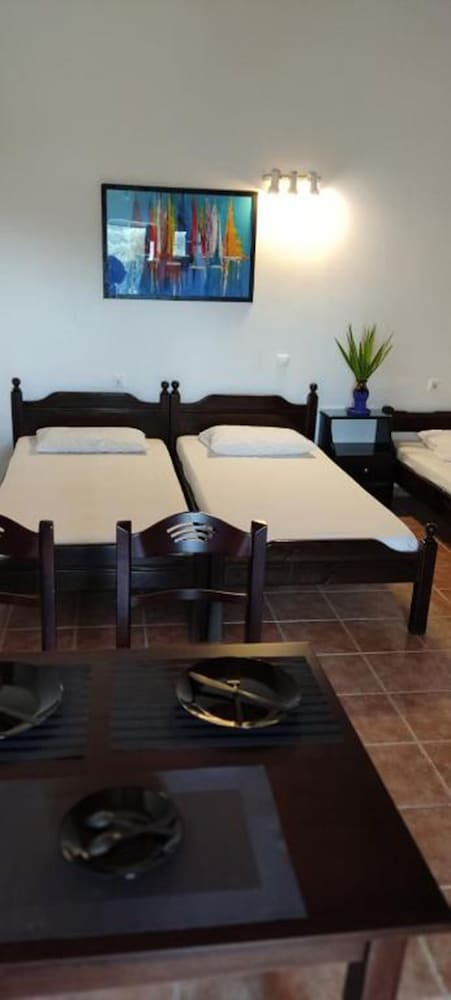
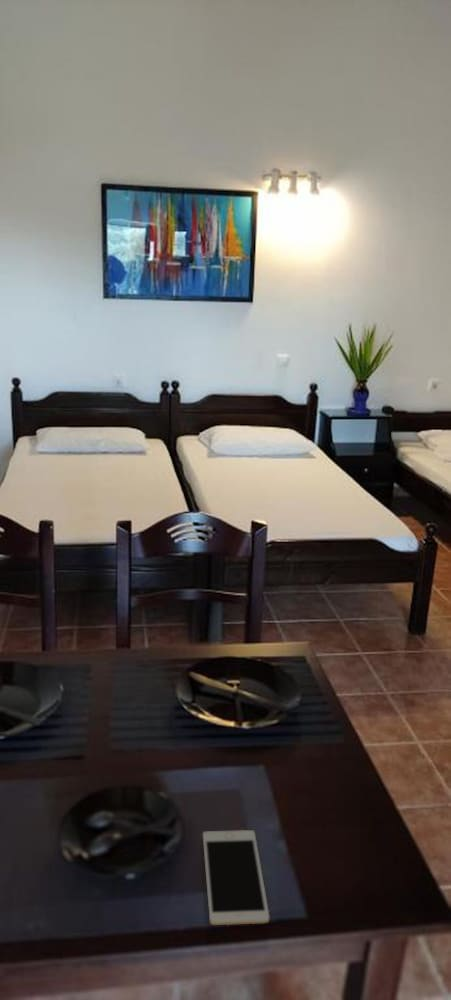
+ cell phone (233, 874)
